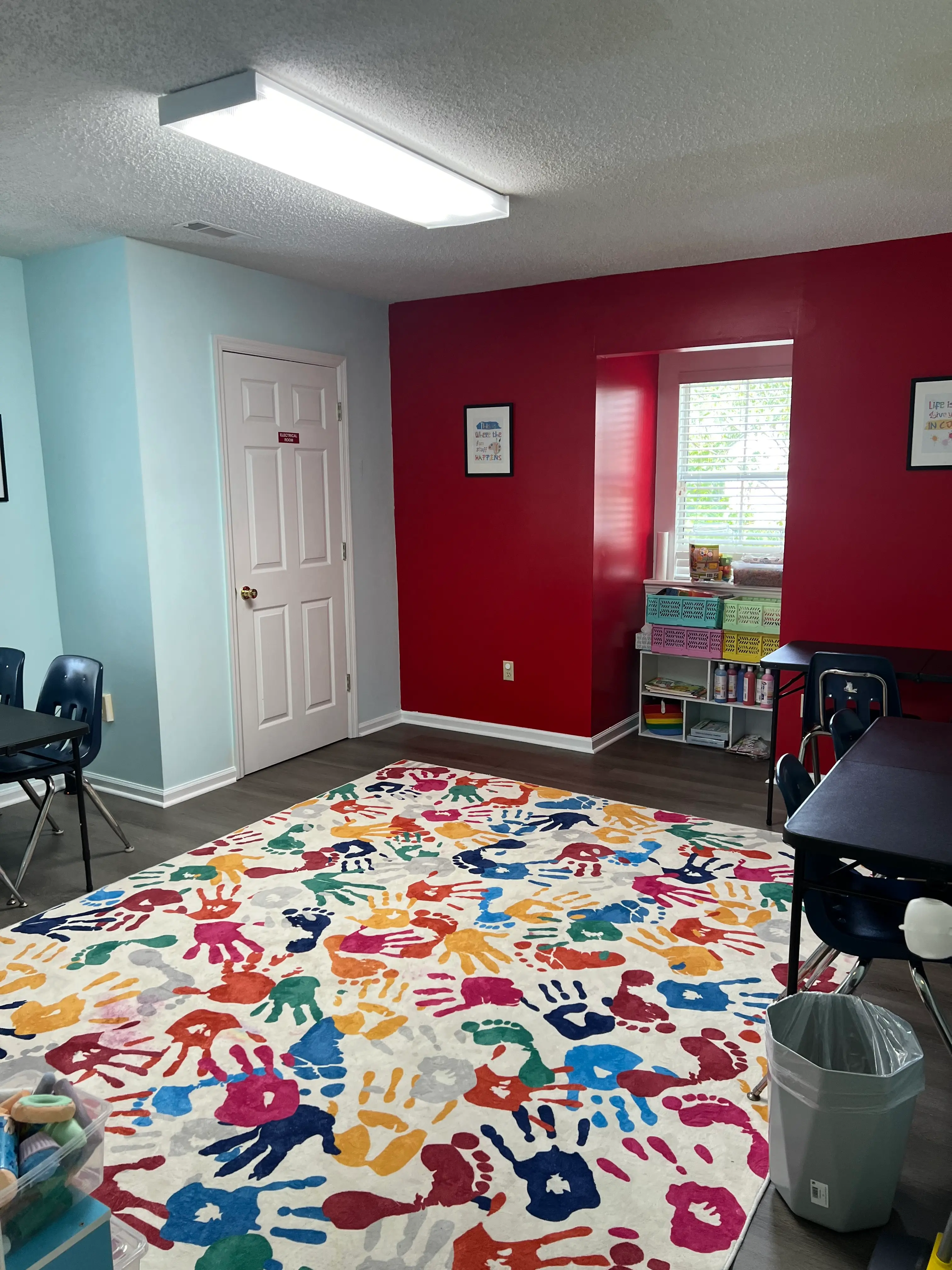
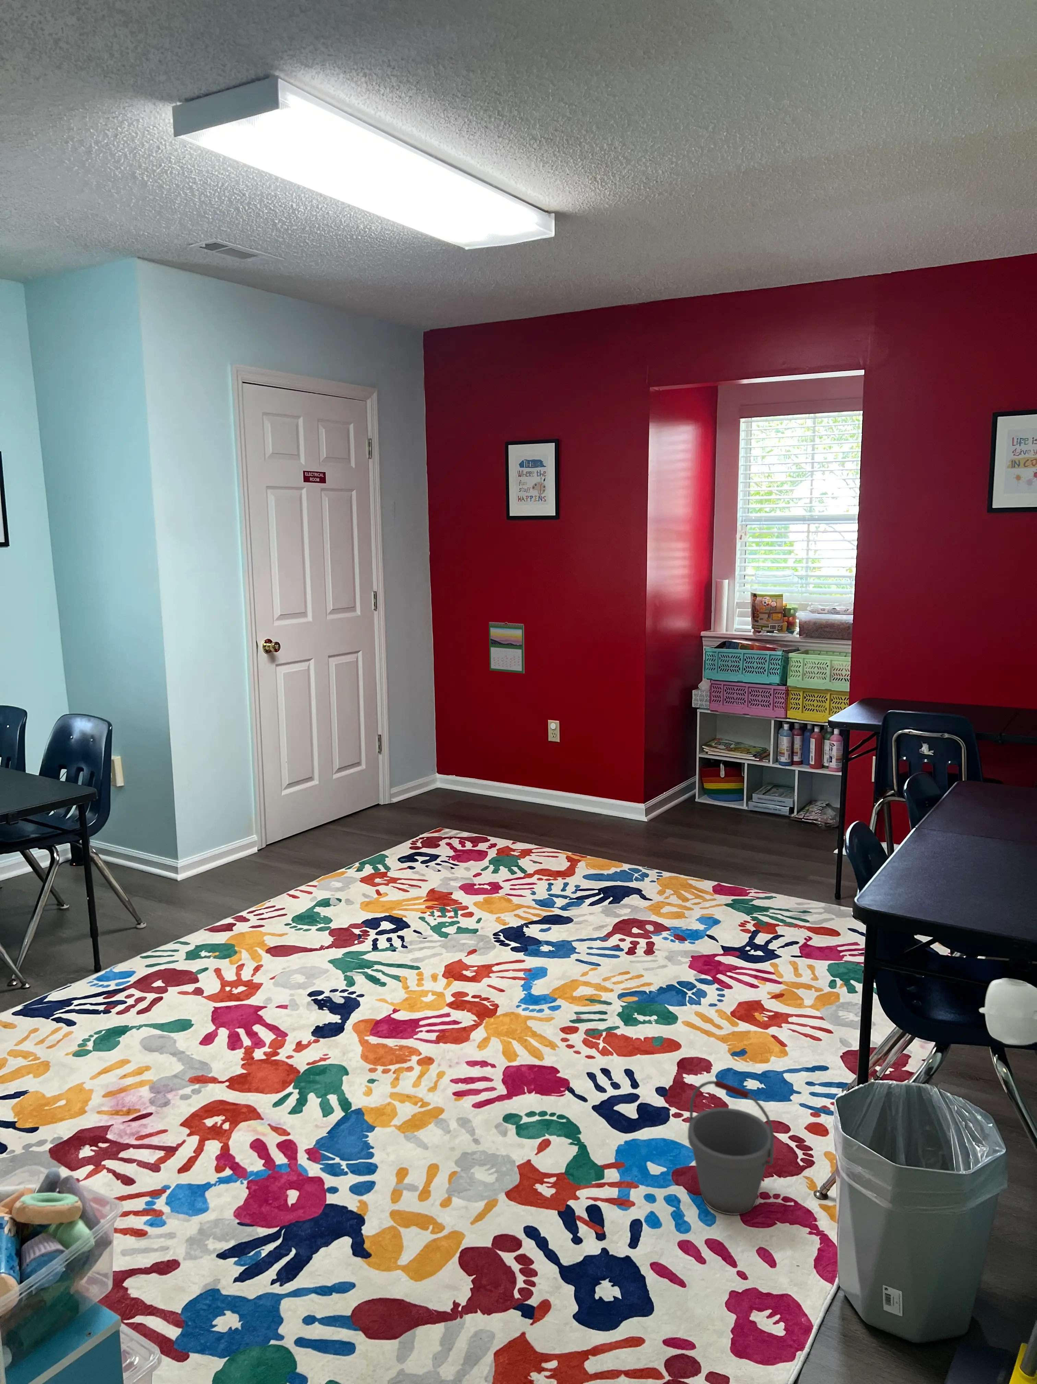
+ bucket (730, 1141)
+ calendar (507, 647)
